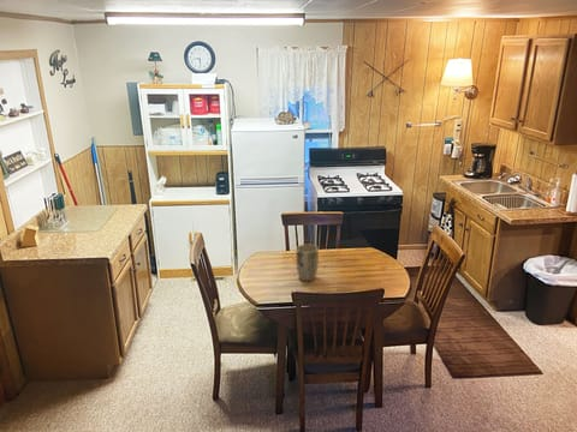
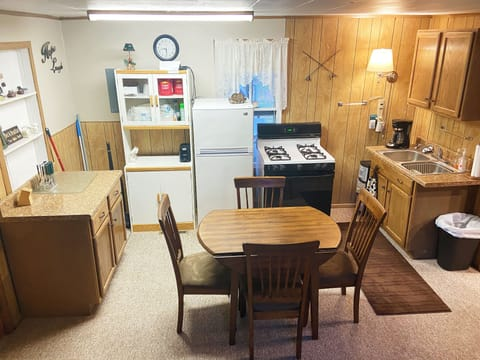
- plant pot (307, 263)
